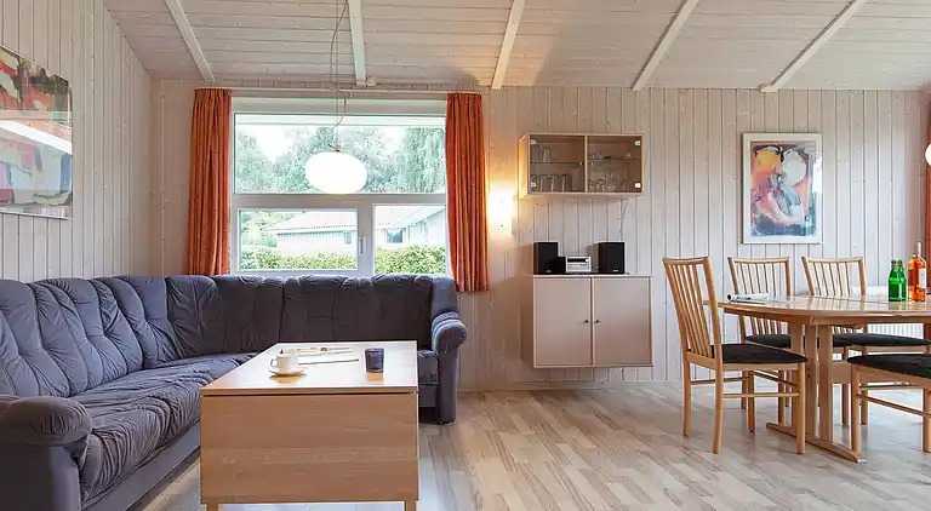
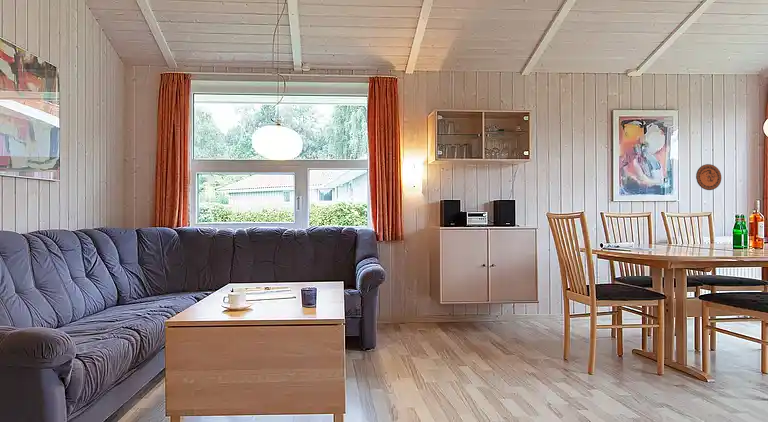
+ decorative plate (708, 177)
